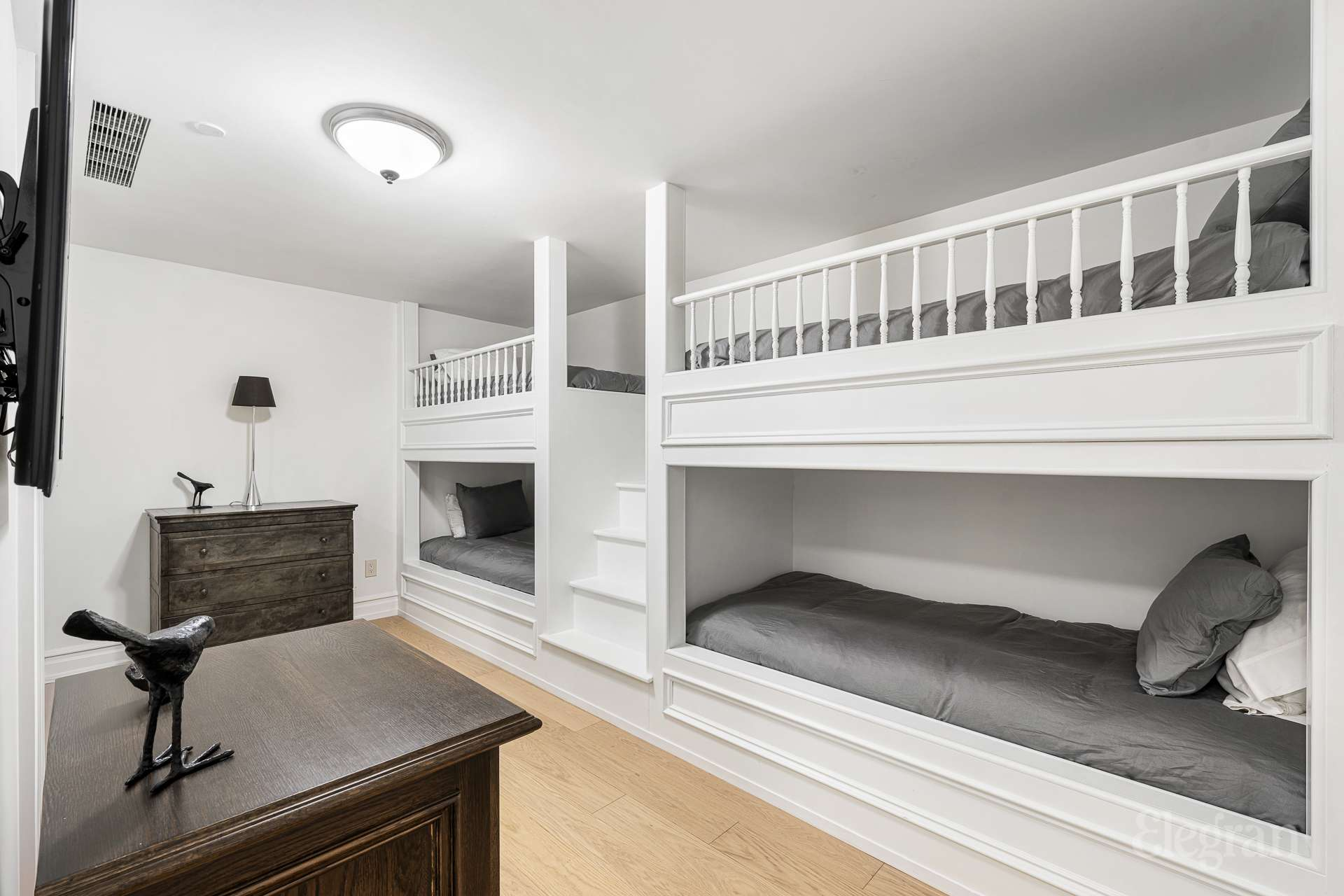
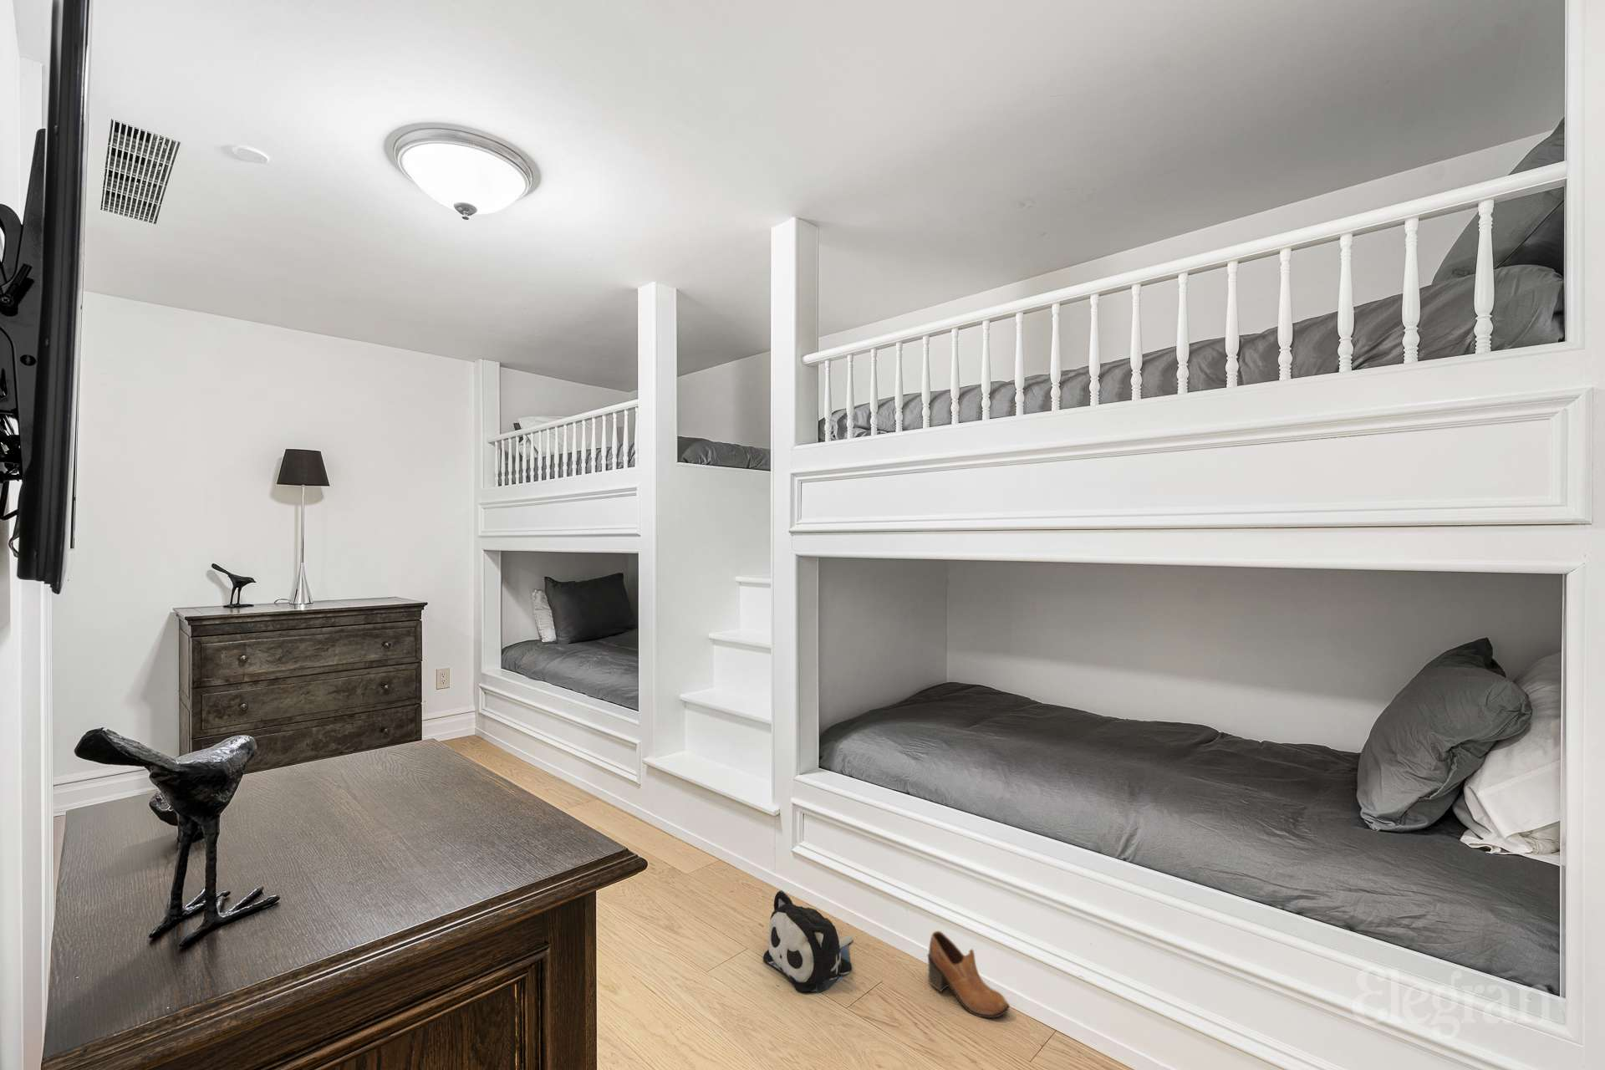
+ shoe (965, 973)
+ plush toy (817, 927)
